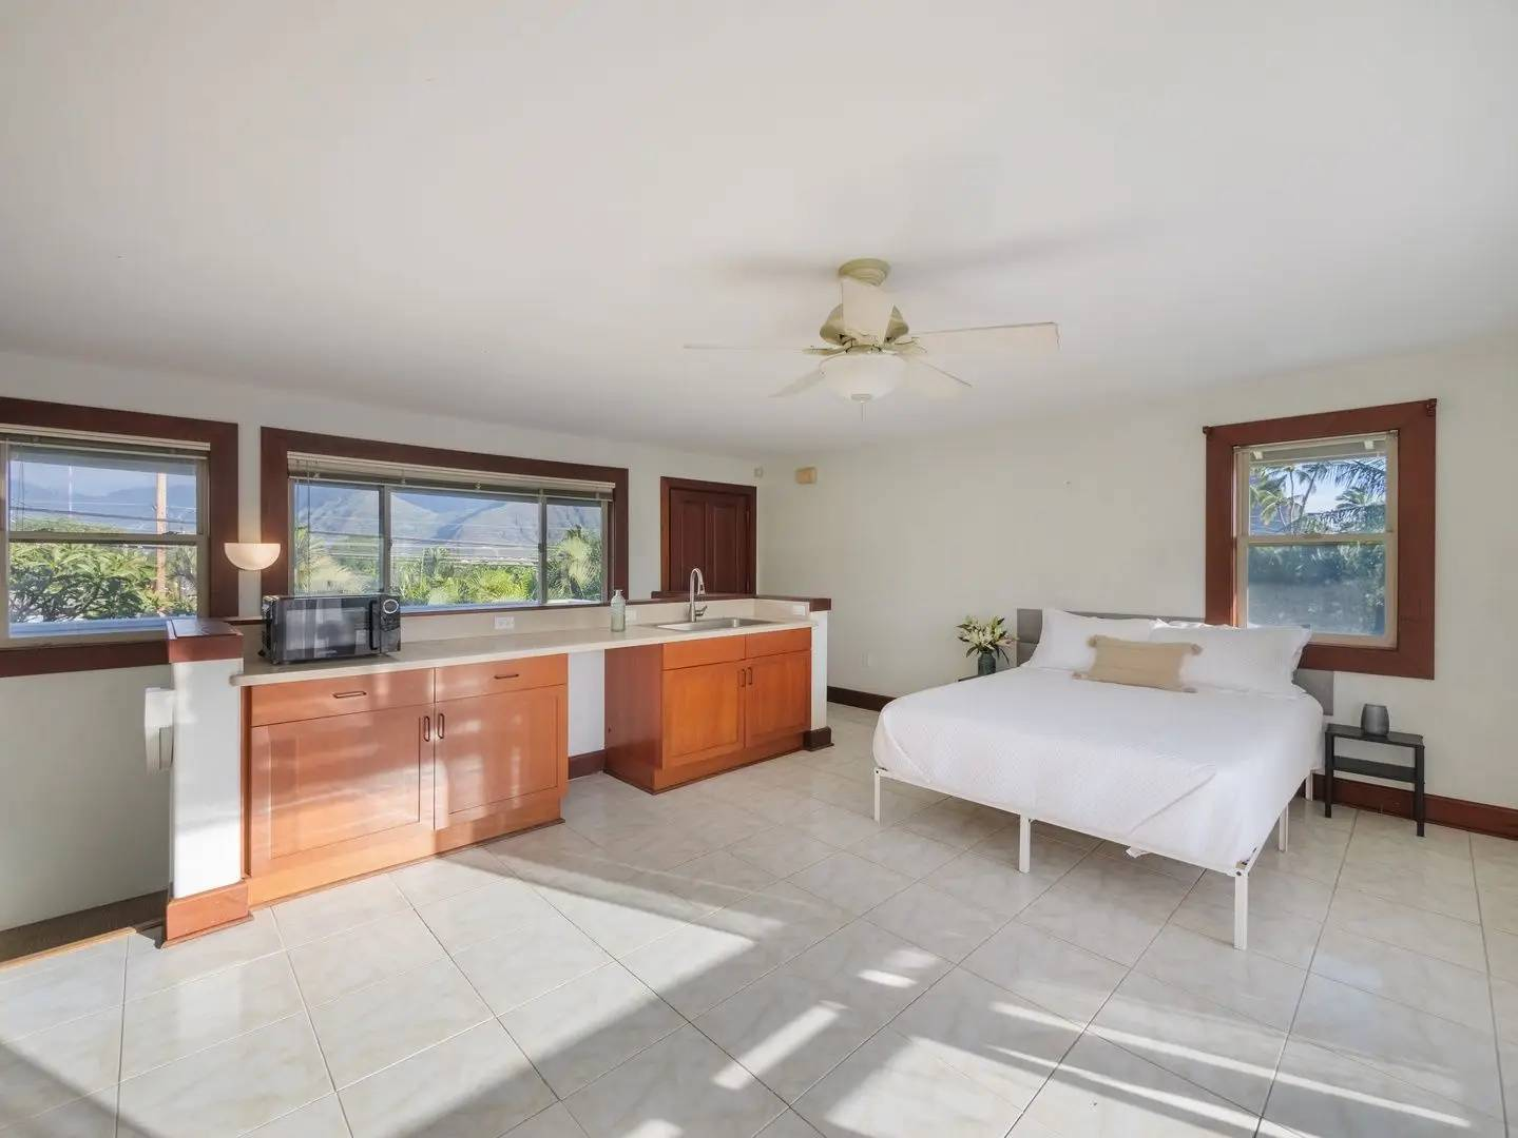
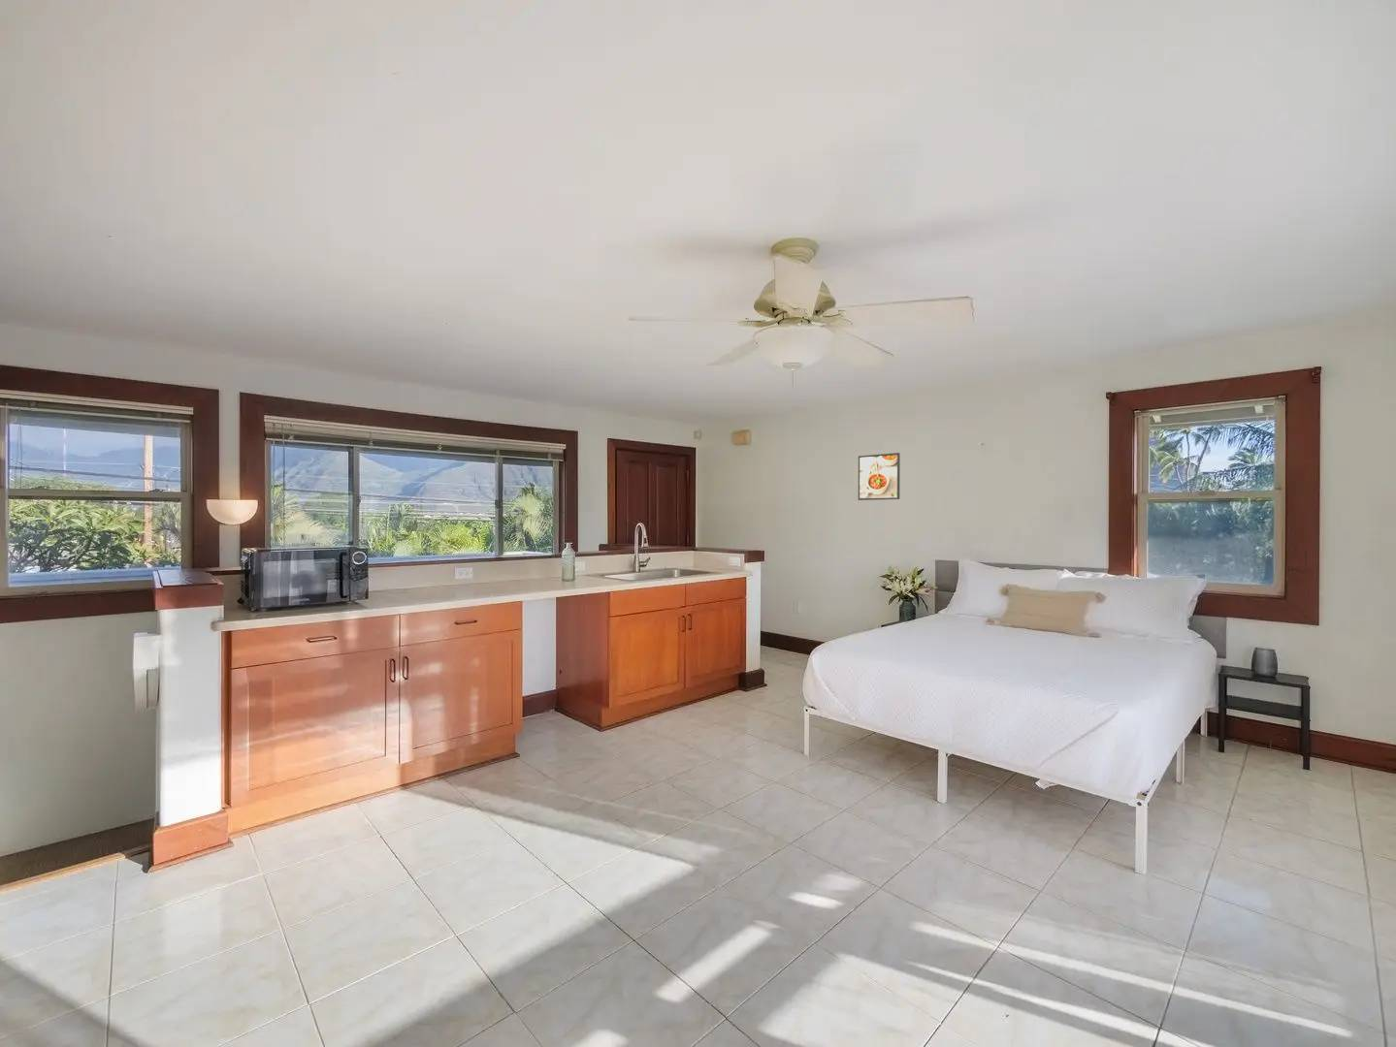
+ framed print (878, 477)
